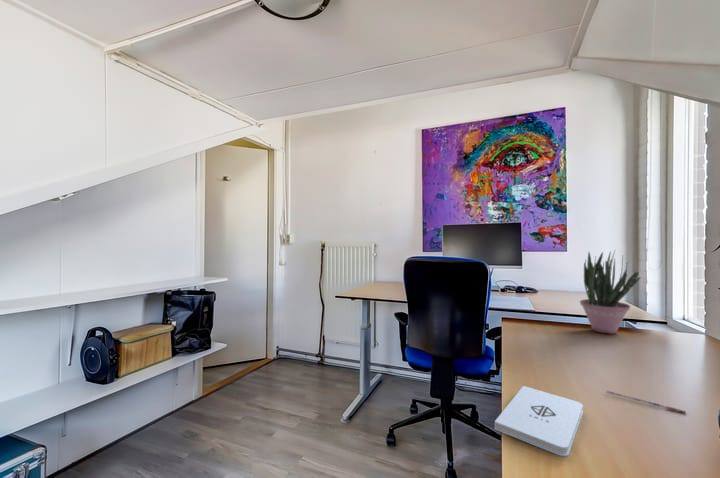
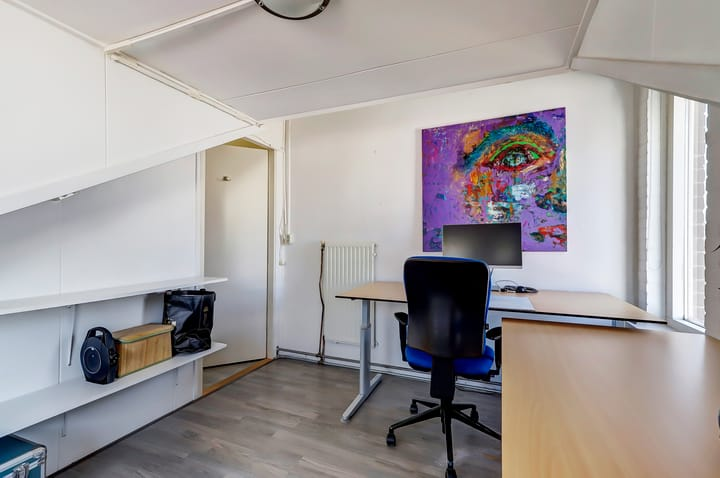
- pen (643, 401)
- notepad (541, 415)
- potted plant (608, 290)
